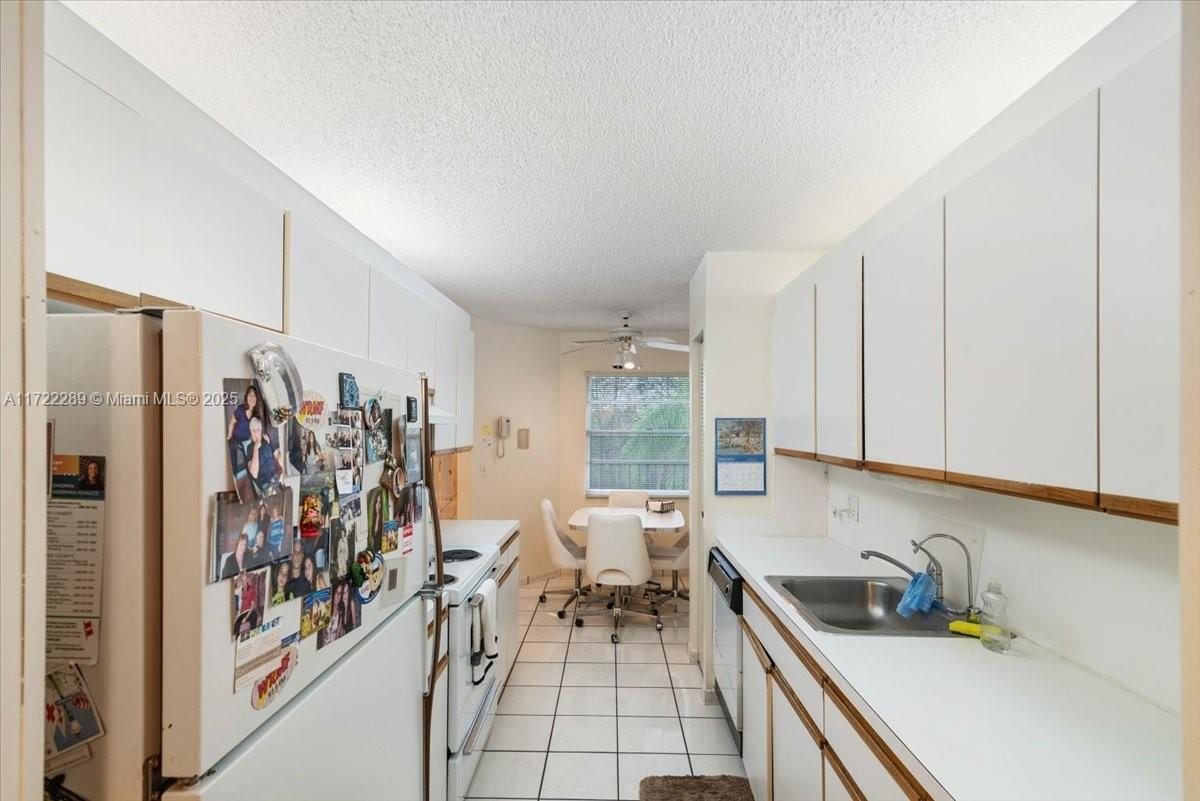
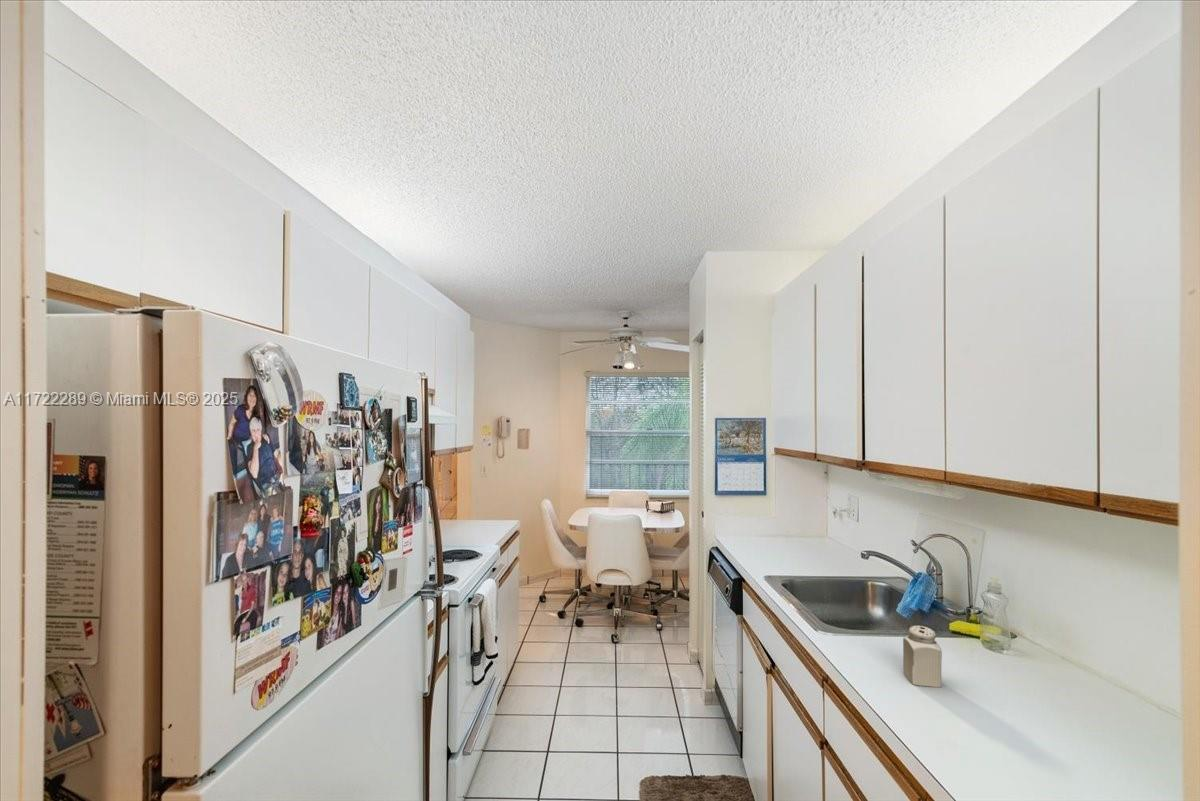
+ salt shaker (921, 654)
